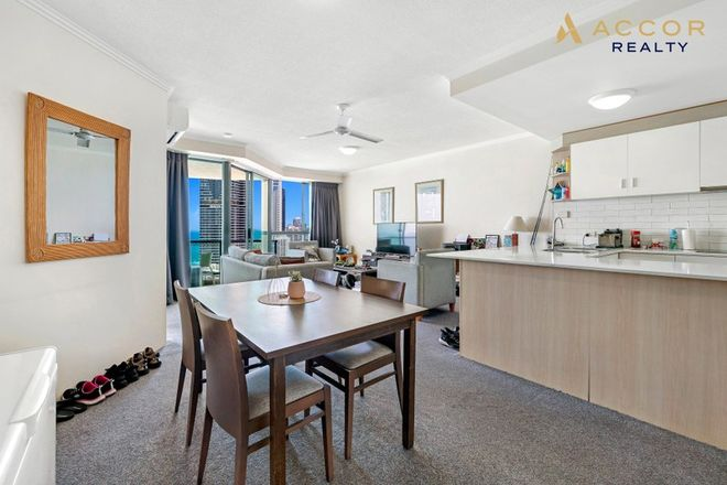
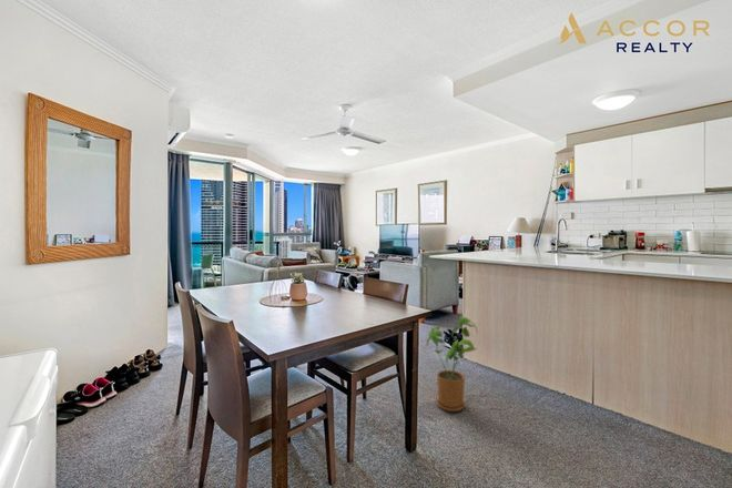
+ house plant (454, 362)
